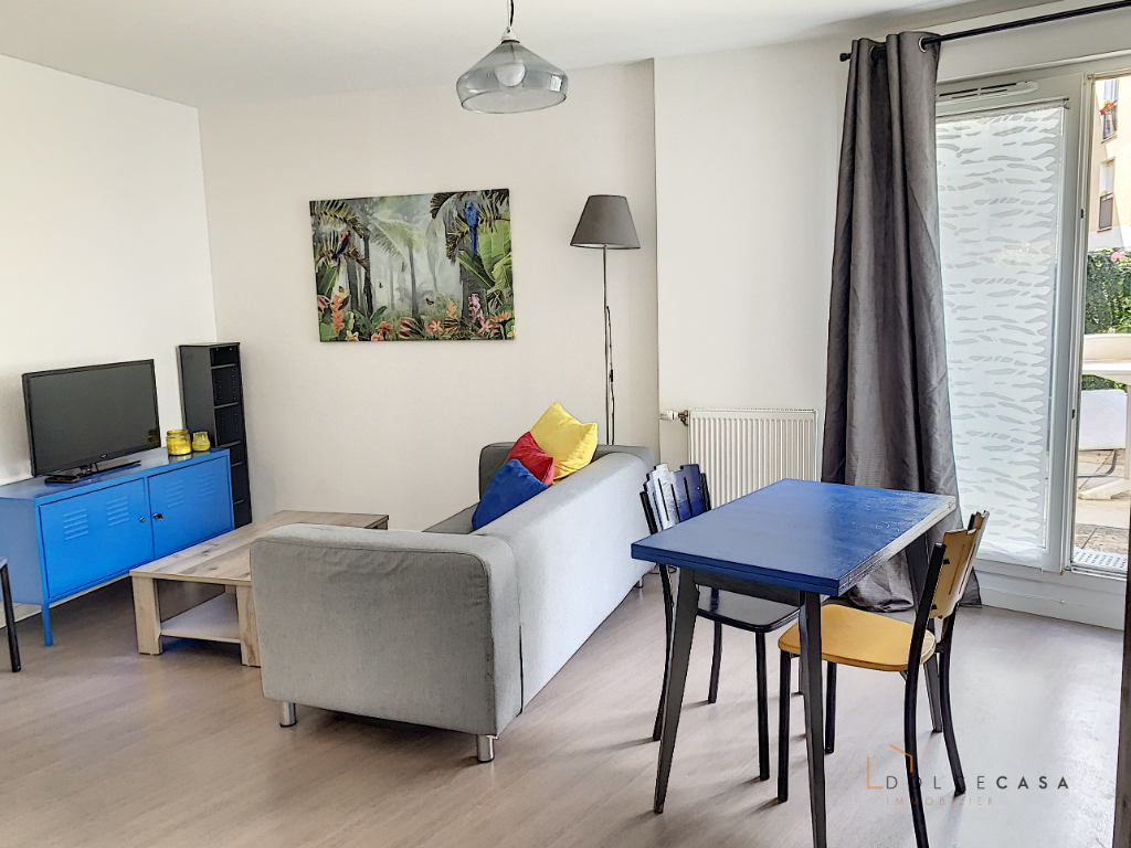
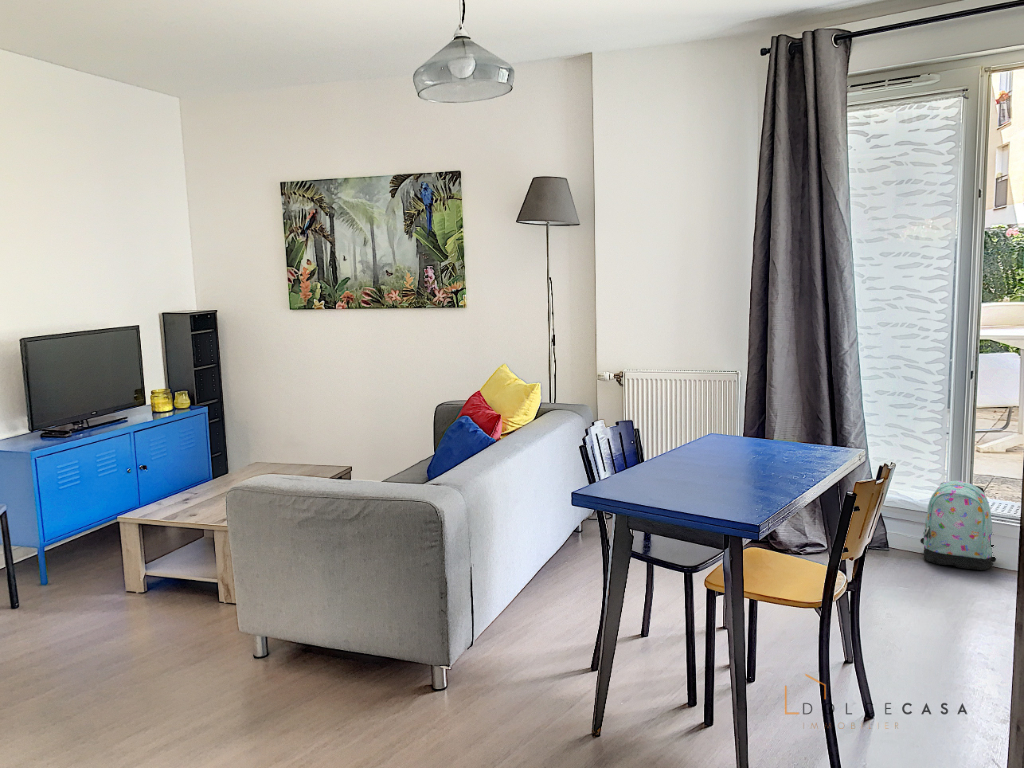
+ backpack (959, 523)
